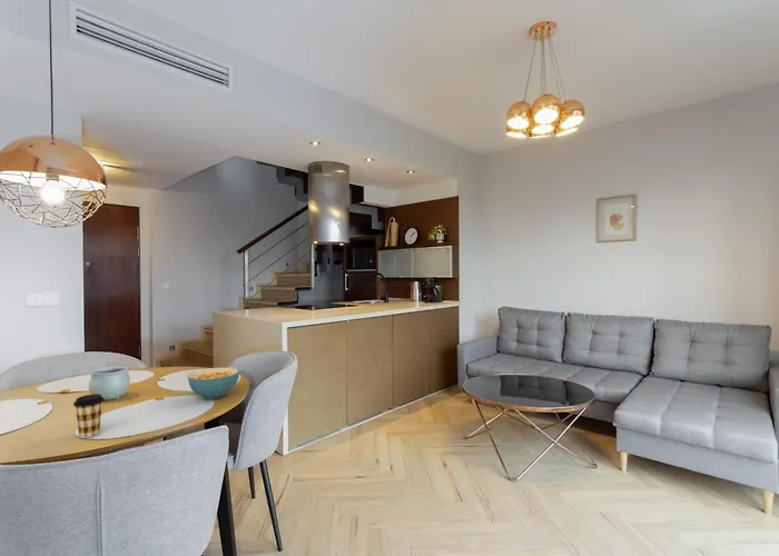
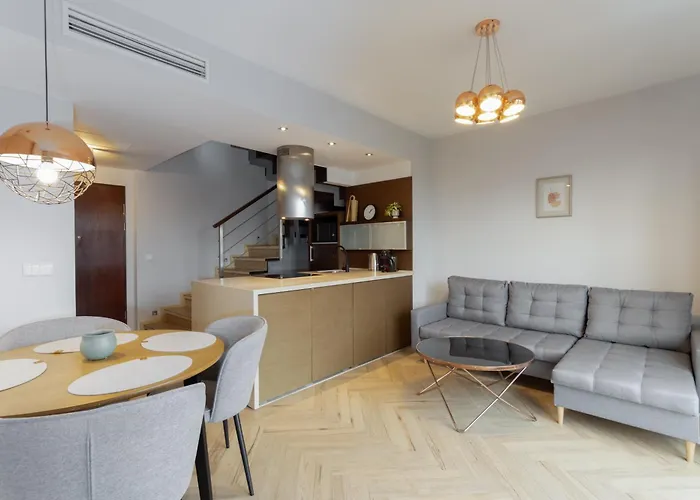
- coffee cup (89, 416)
- cereal bowl (214, 385)
